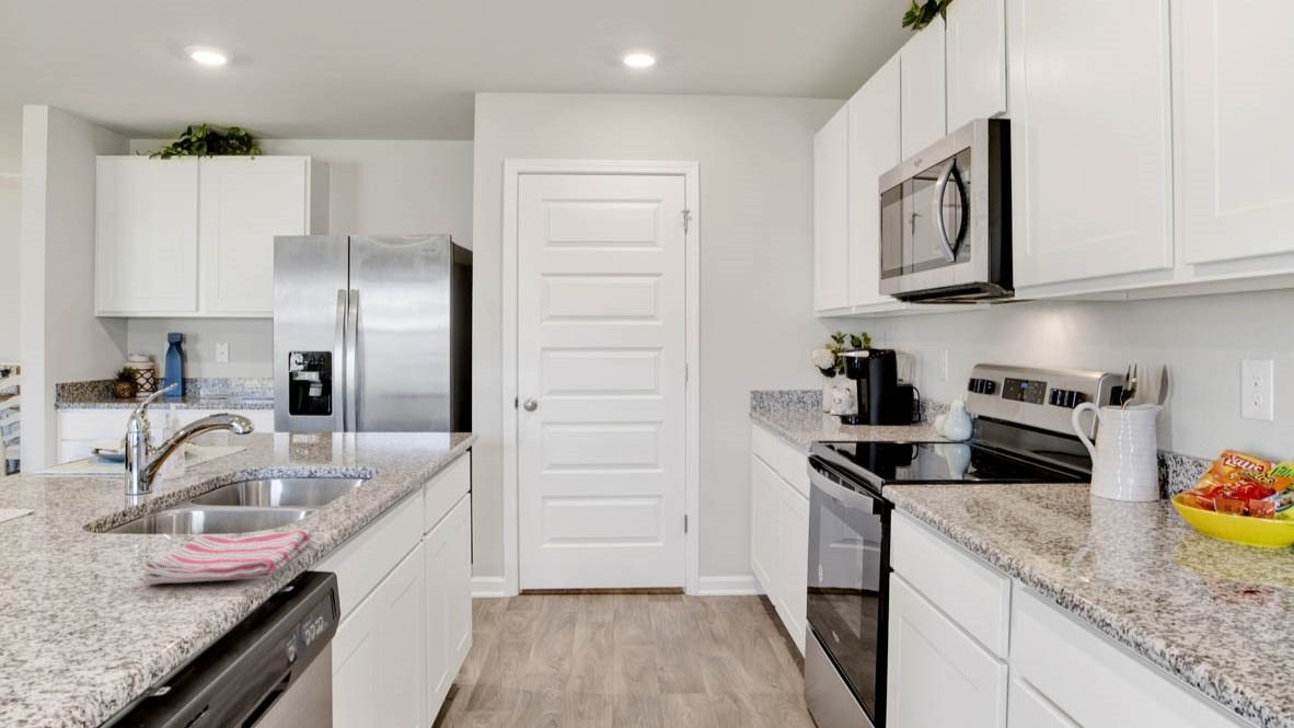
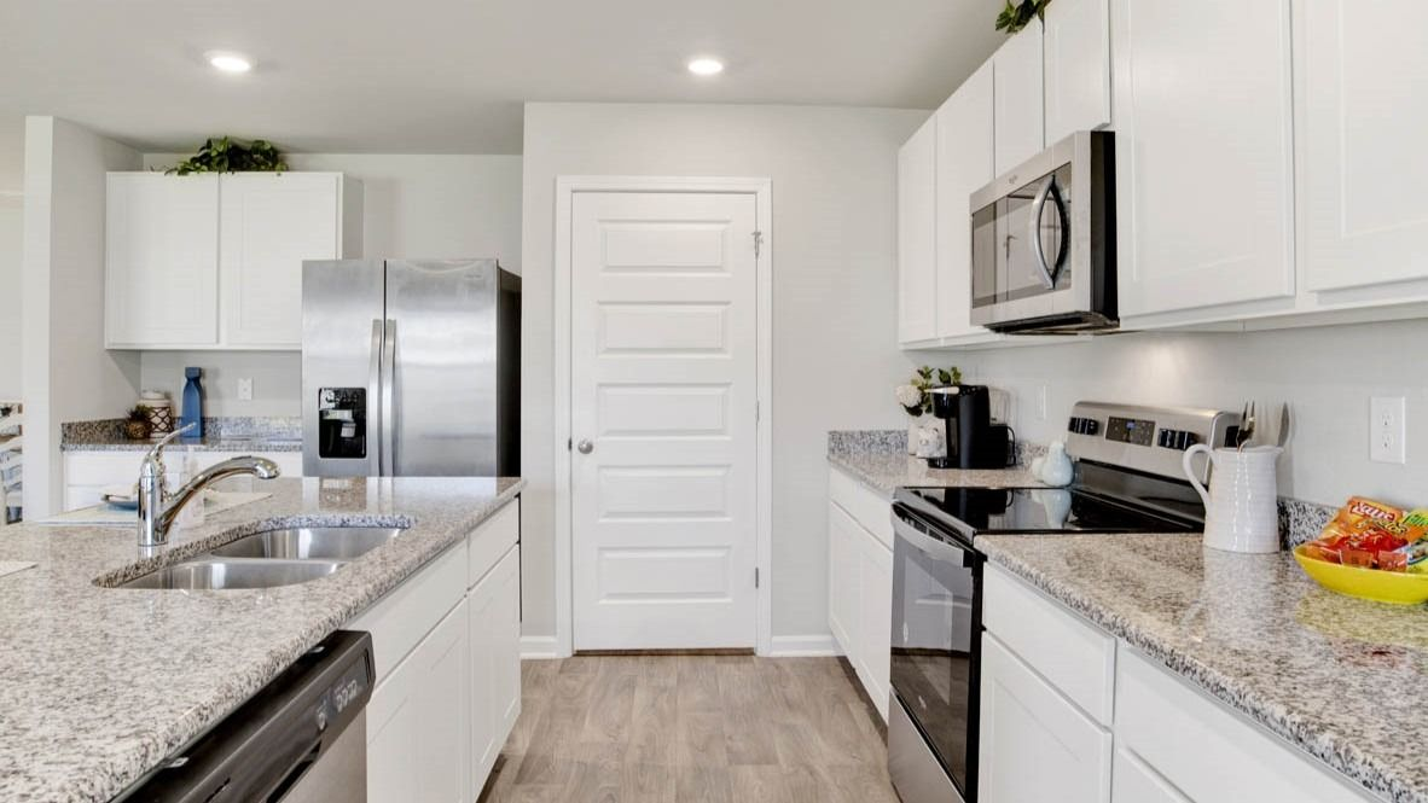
- dish towel (235, 551)
